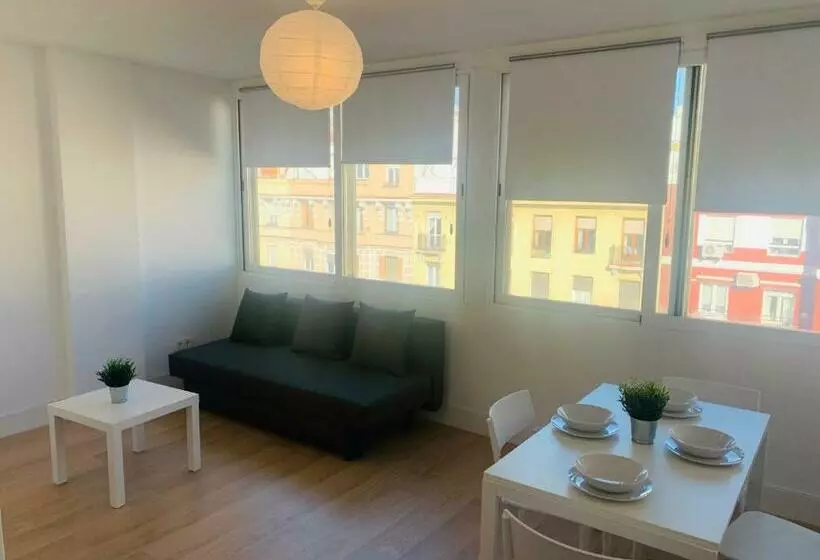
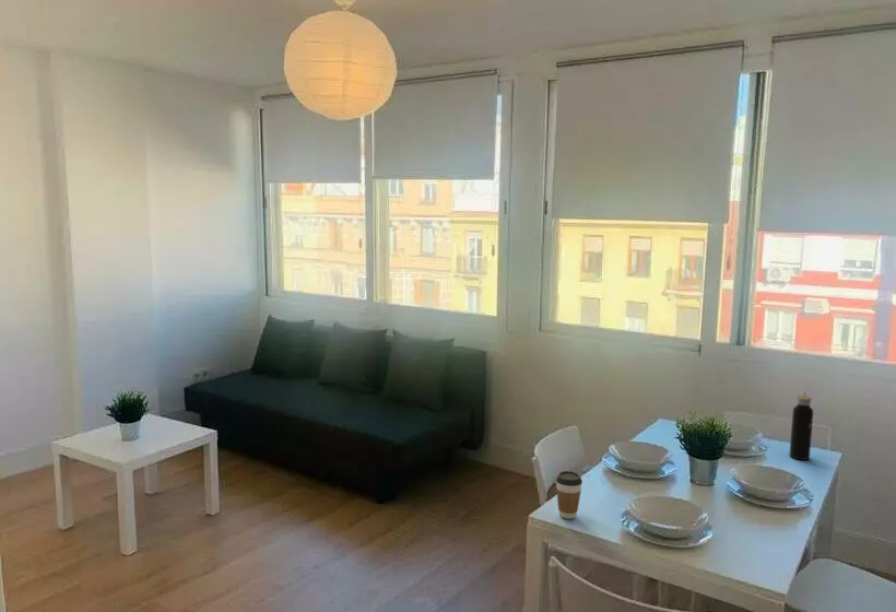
+ water bottle (802, 424)
+ coffee cup (568, 495)
